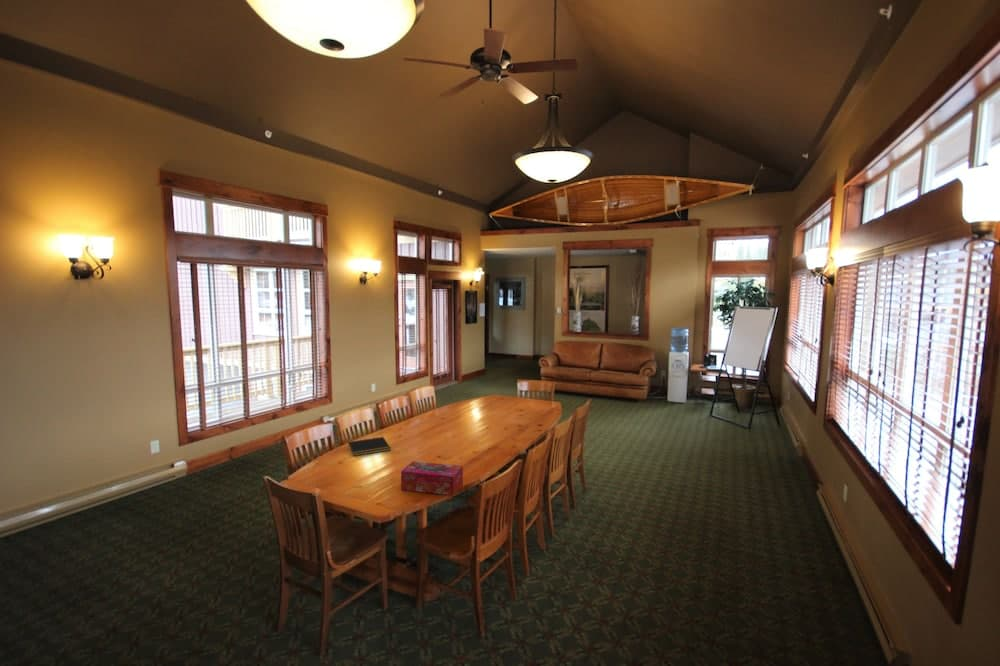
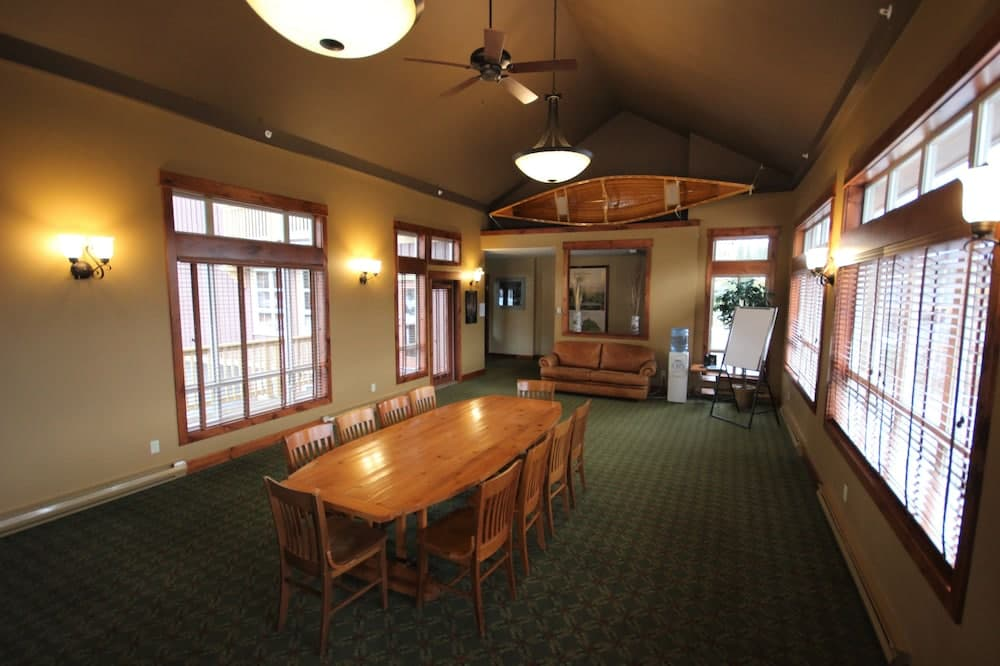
- tissue box (432, 477)
- notepad (369, 445)
